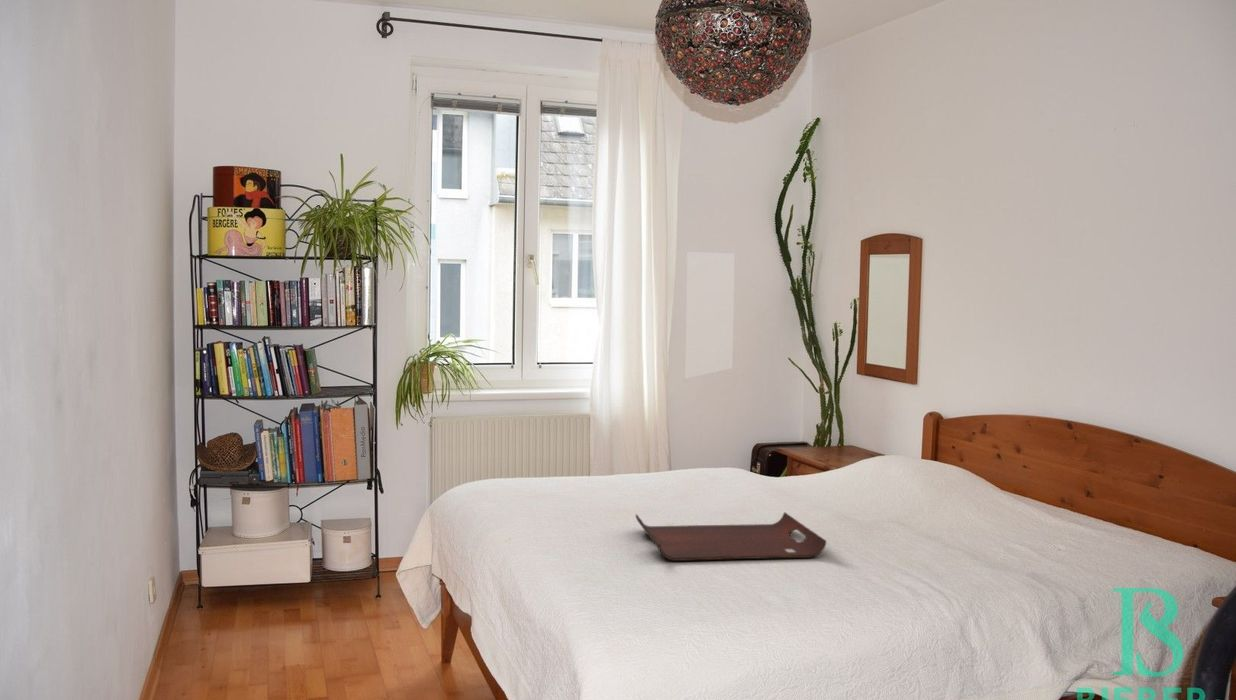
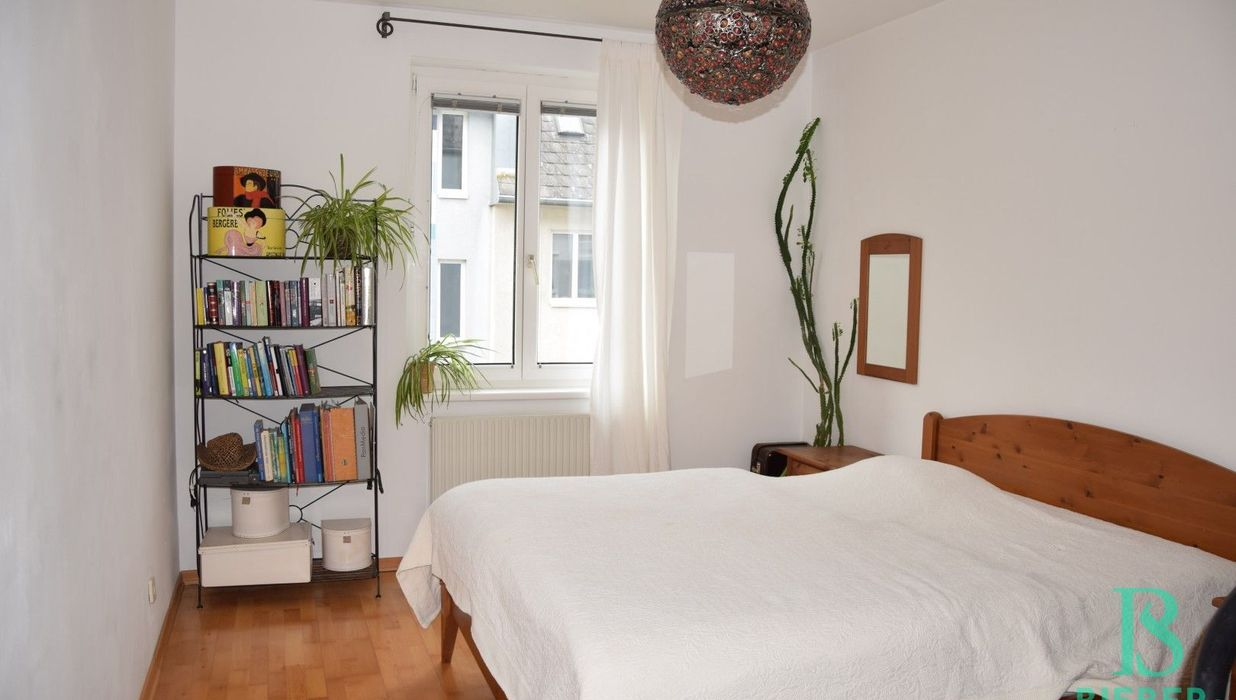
- serving tray (726, 534)
